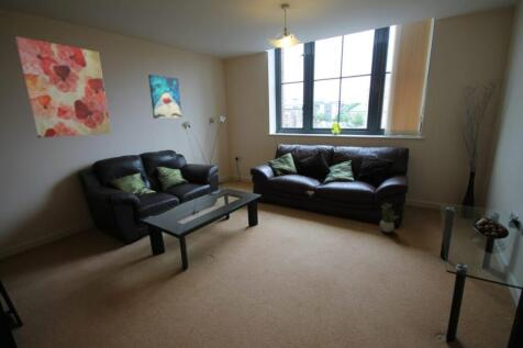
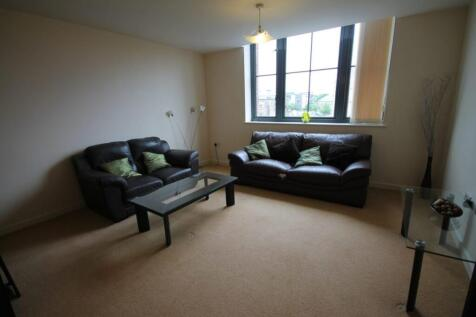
- potted plant (389, 217)
- wall art (69, 91)
- wall art (166, 98)
